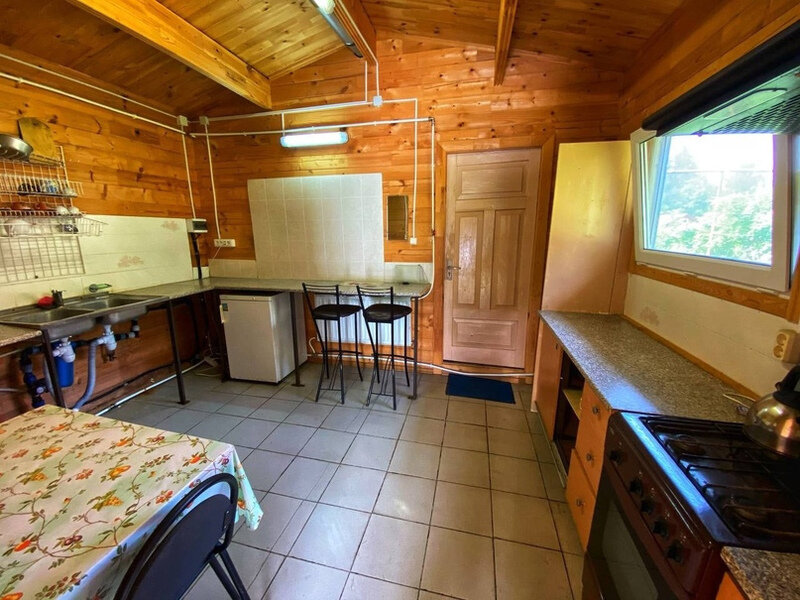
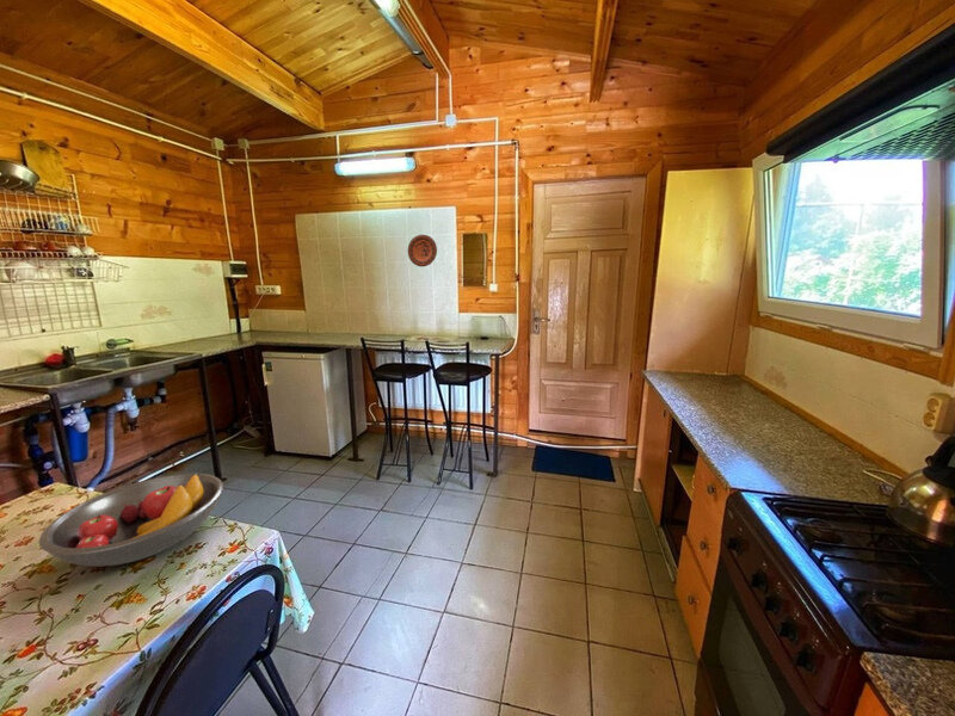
+ decorative plate (421, 251)
+ fruit bowl (143, 518)
